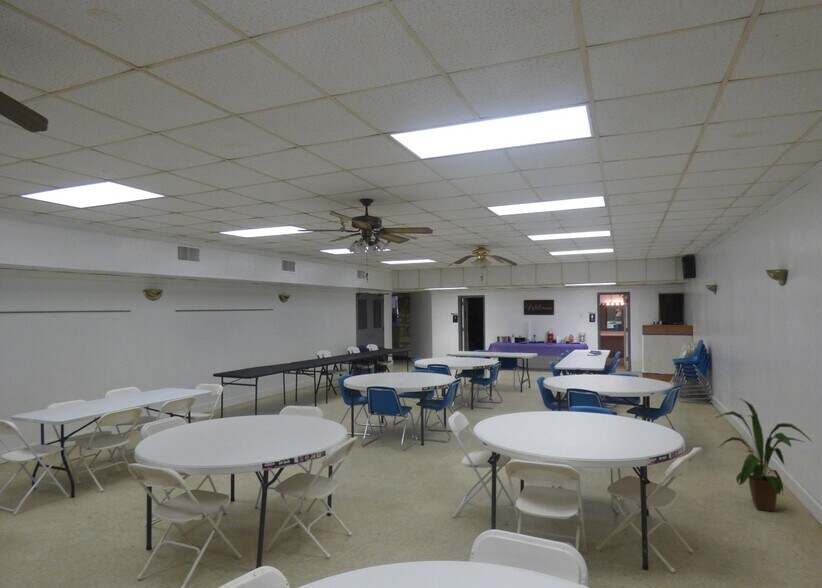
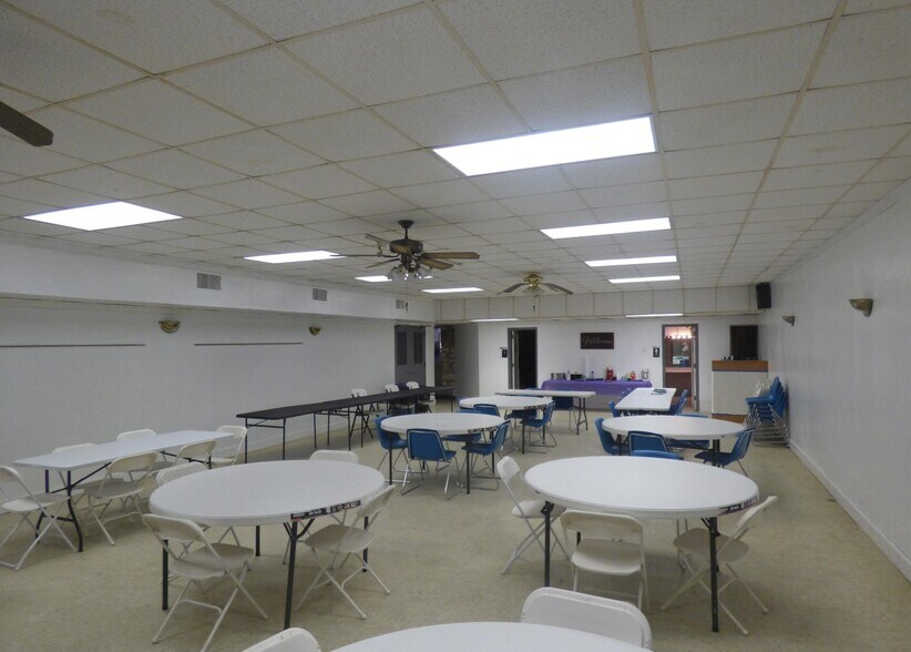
- house plant (762, 457)
